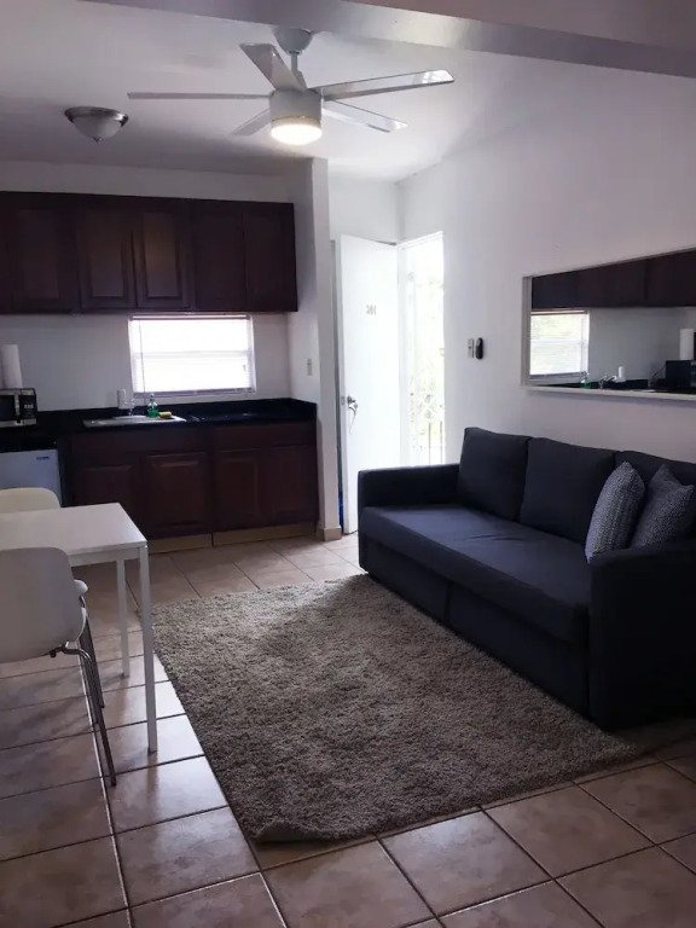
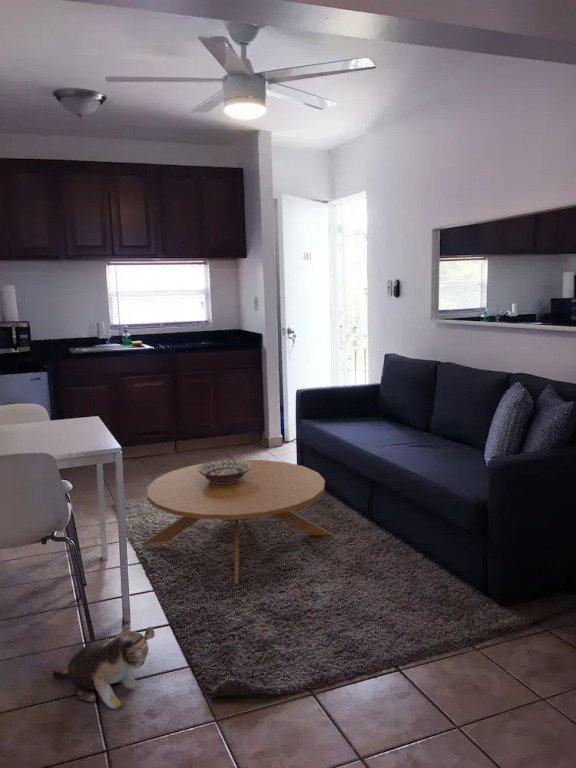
+ plush toy (99, 656)
+ coffee table (237, 511)
+ decorative bowl (224, 473)
